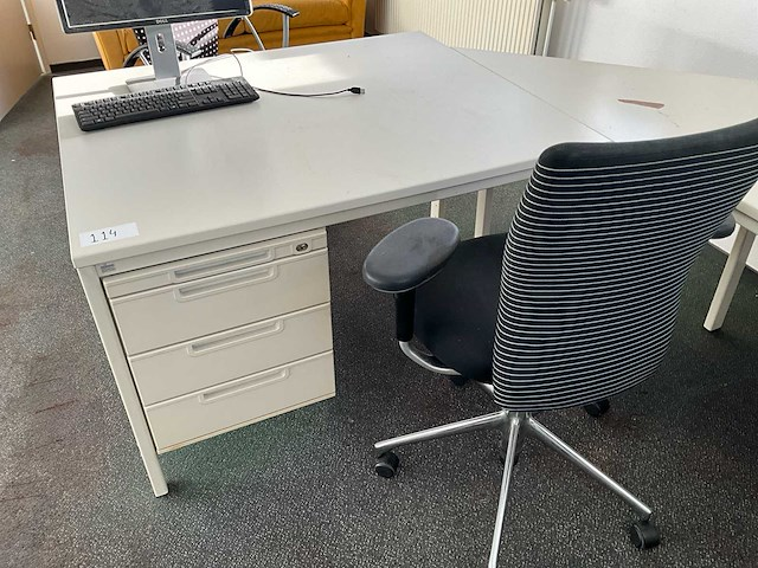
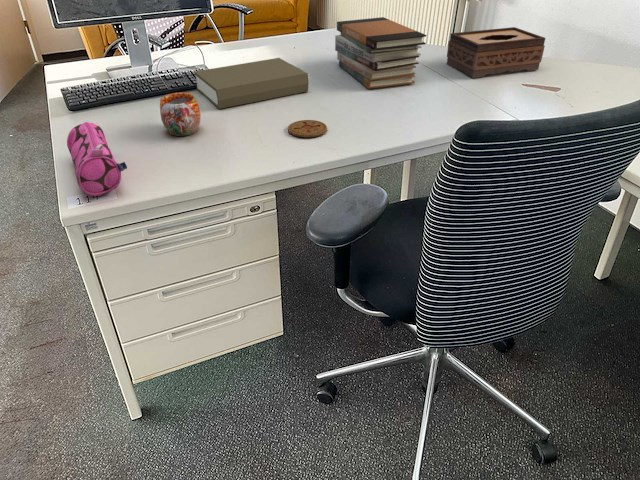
+ book stack (376, 51)
+ book (251, 81)
+ pencil case (93, 154)
+ coaster (307, 128)
+ mug (181, 116)
+ tissue box (494, 51)
